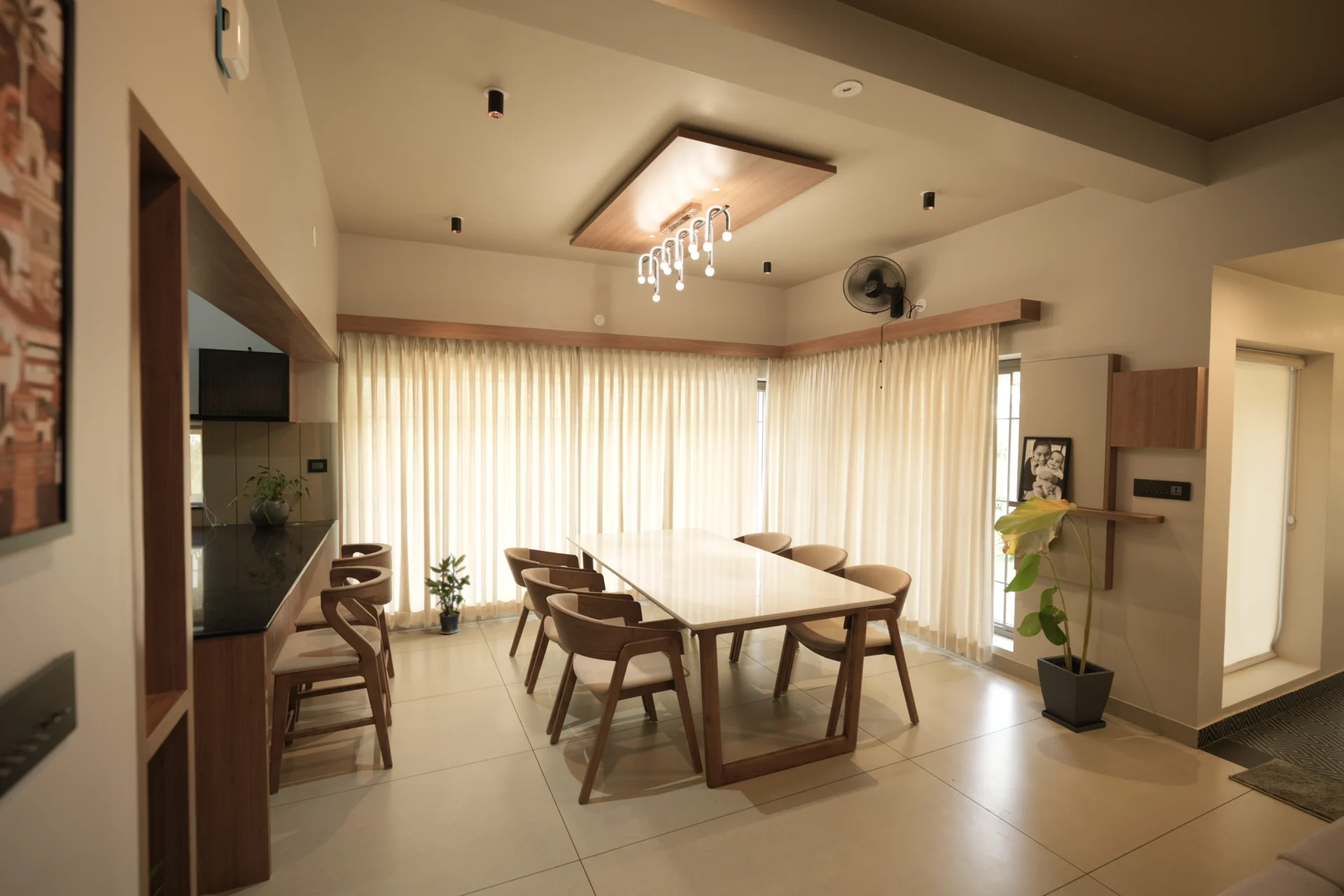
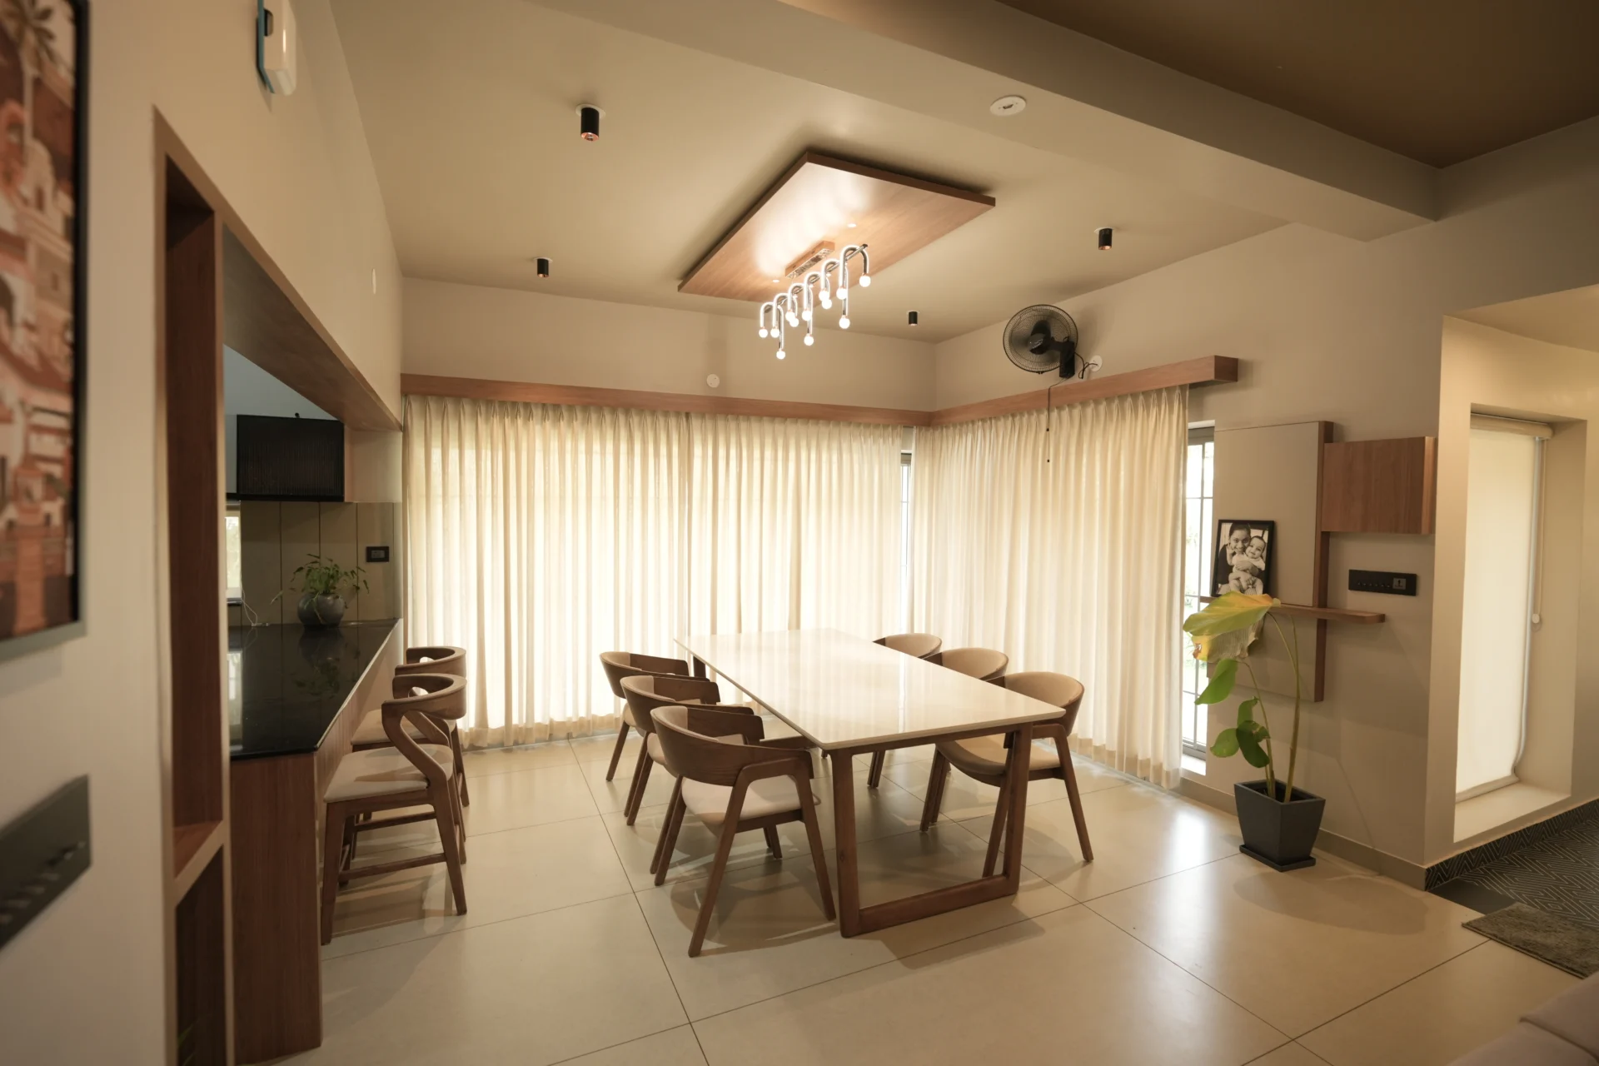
- potted plant (447, 592)
